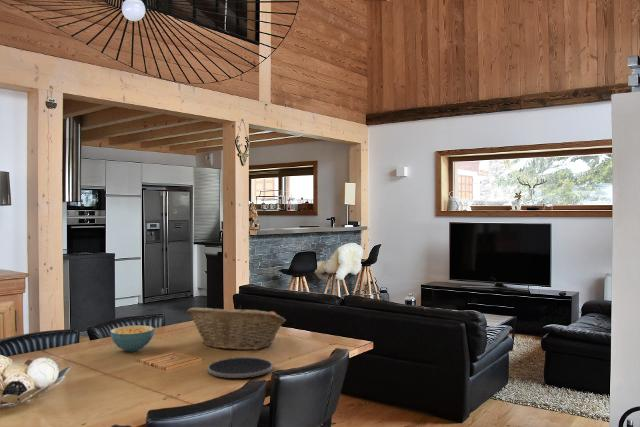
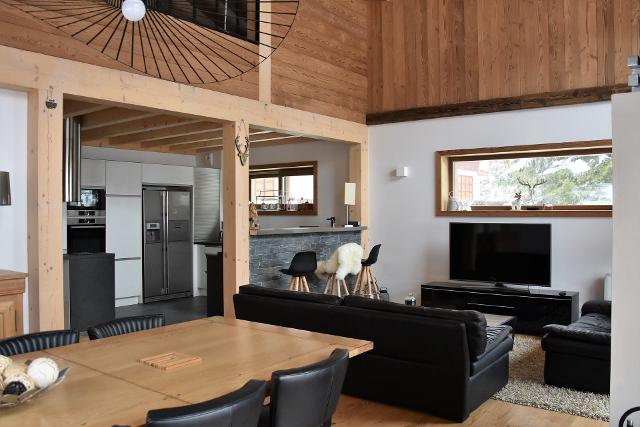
- fruit basket (236, 323)
- plate (240, 367)
- cereal bowl (132, 339)
